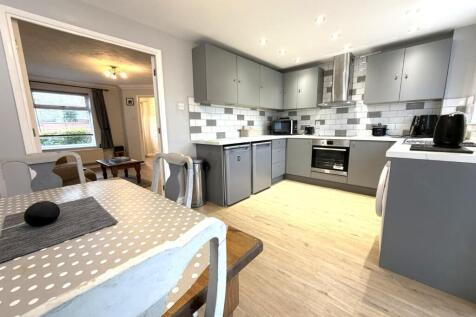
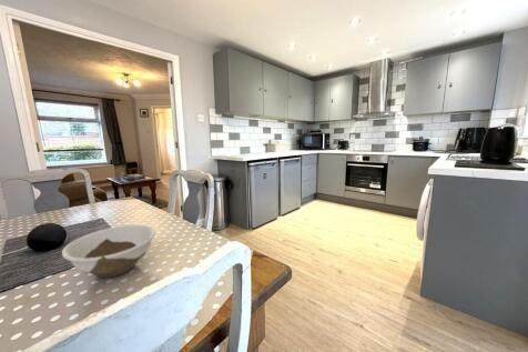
+ bowl (114, 253)
